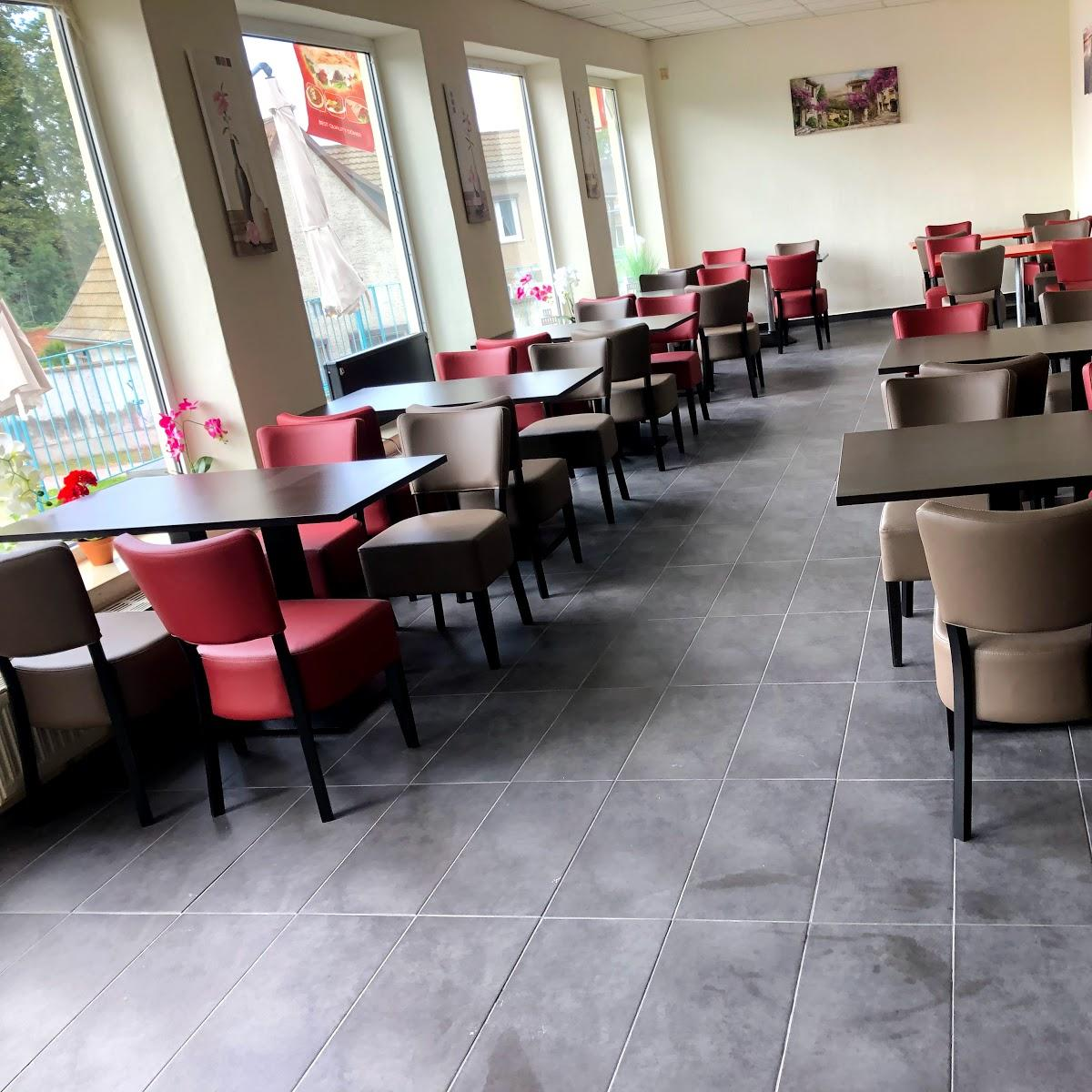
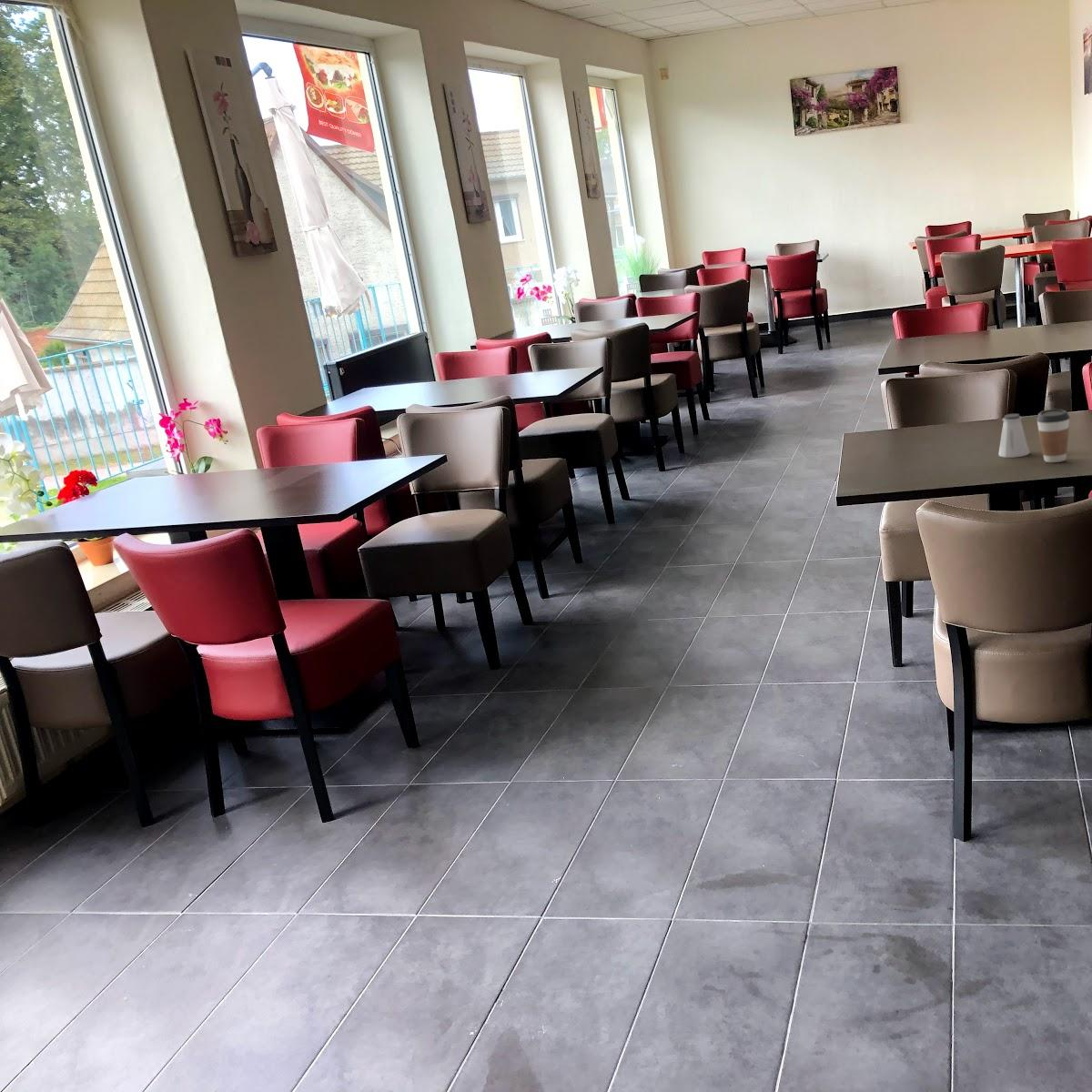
+ saltshaker (1013, 434)
+ coffee cup (1054, 436)
